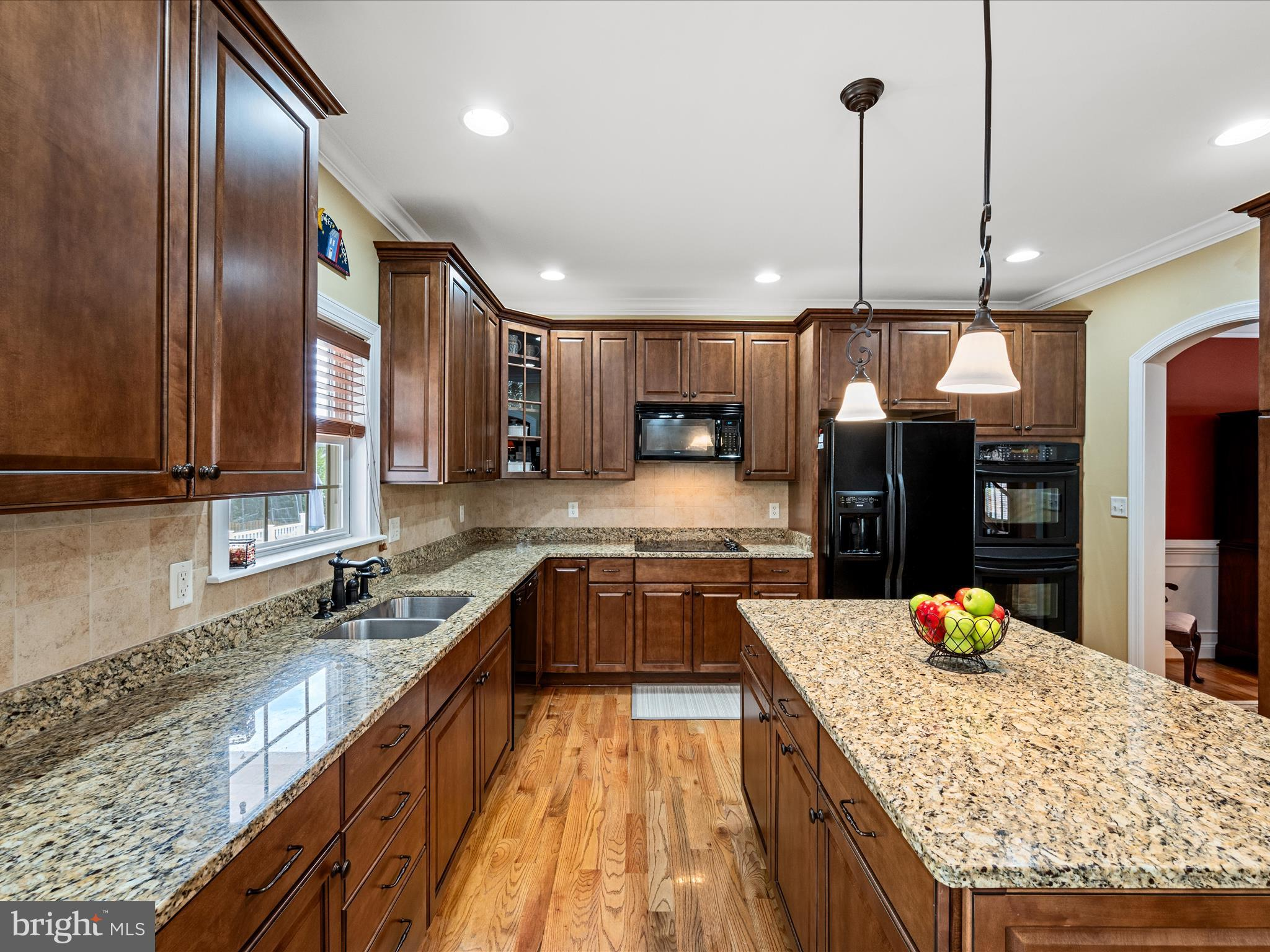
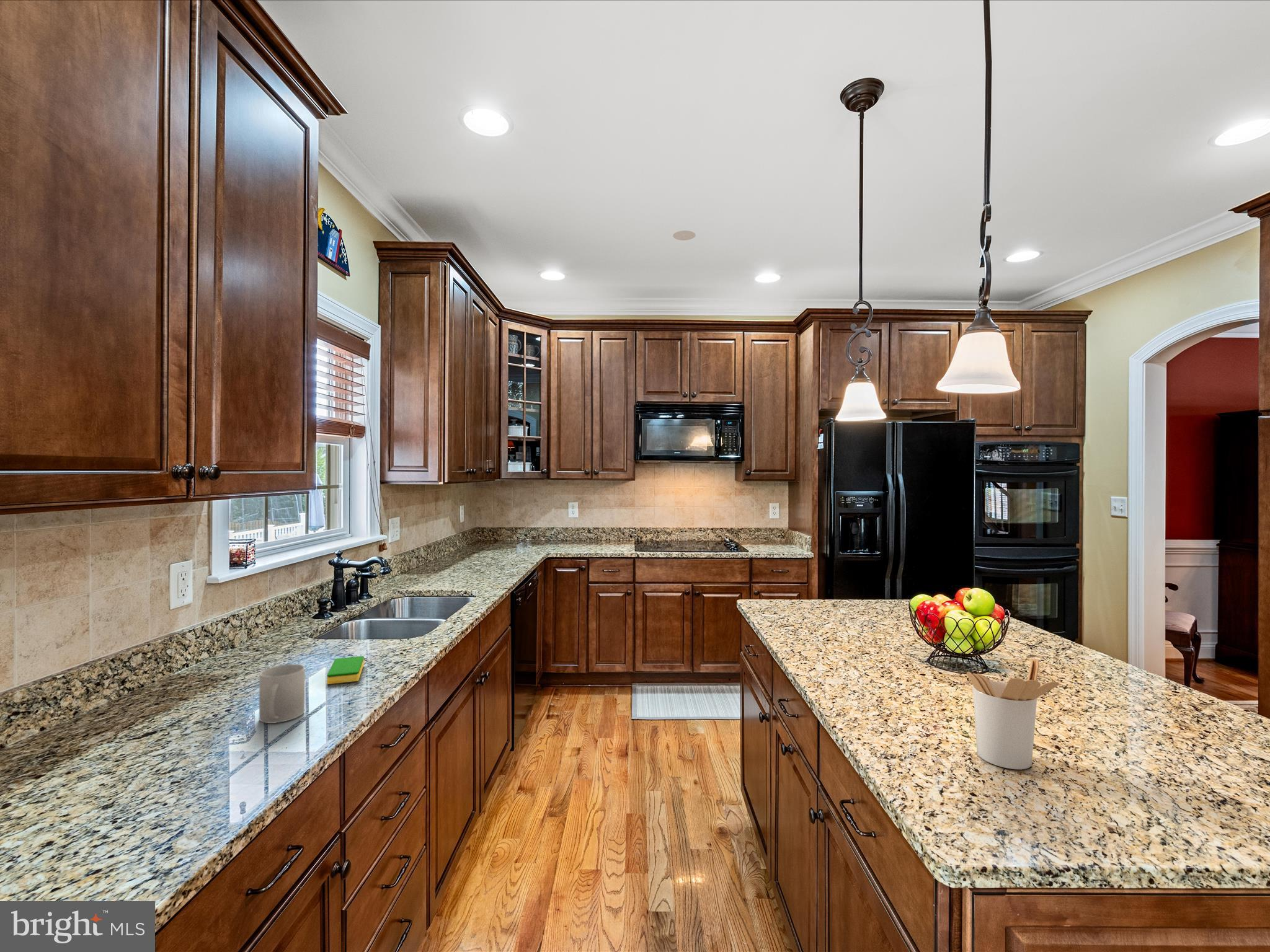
+ utensil holder (1013, 713)
+ smoke detector (684, 235)
+ dish sponge (346, 669)
+ mug (279, 695)
